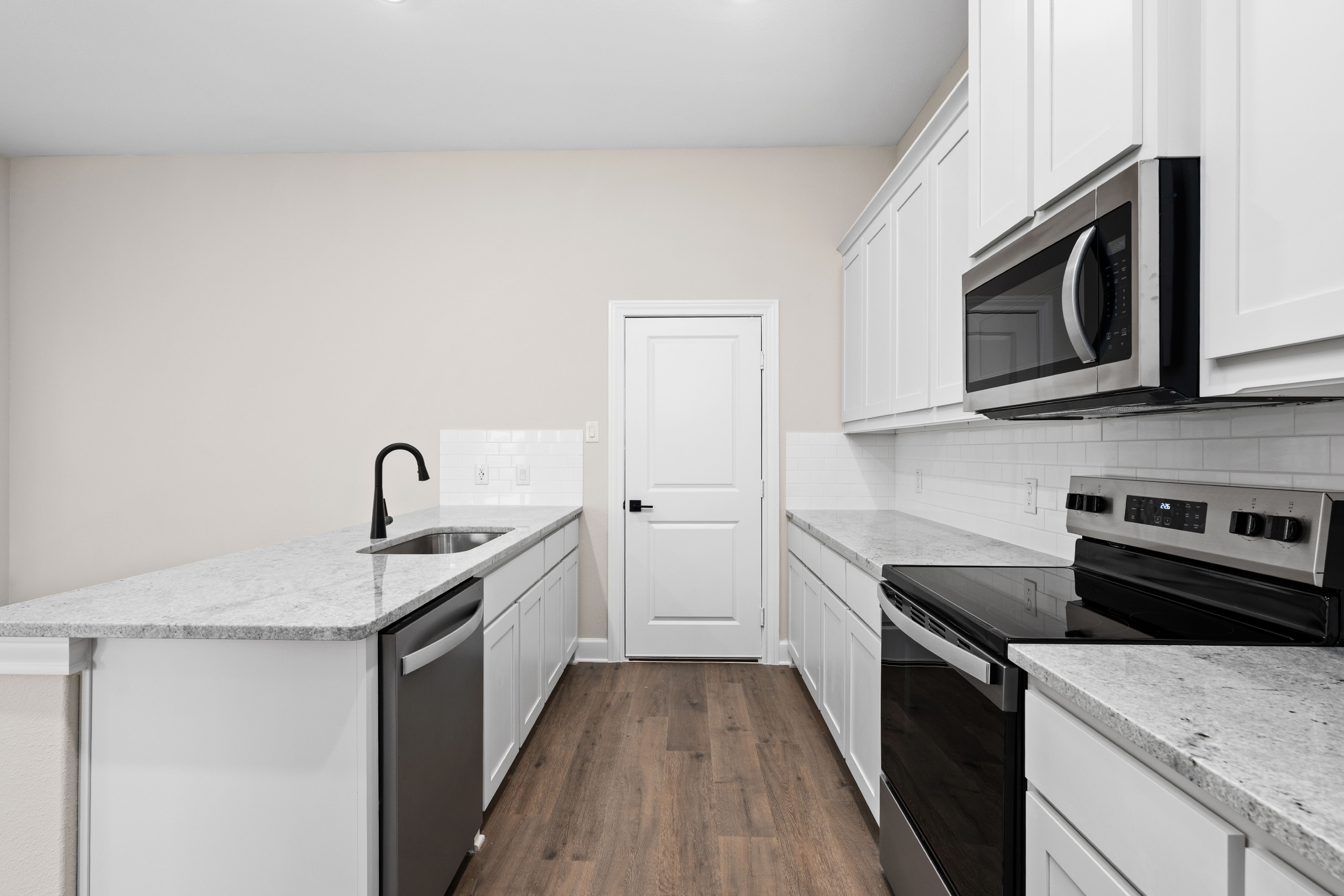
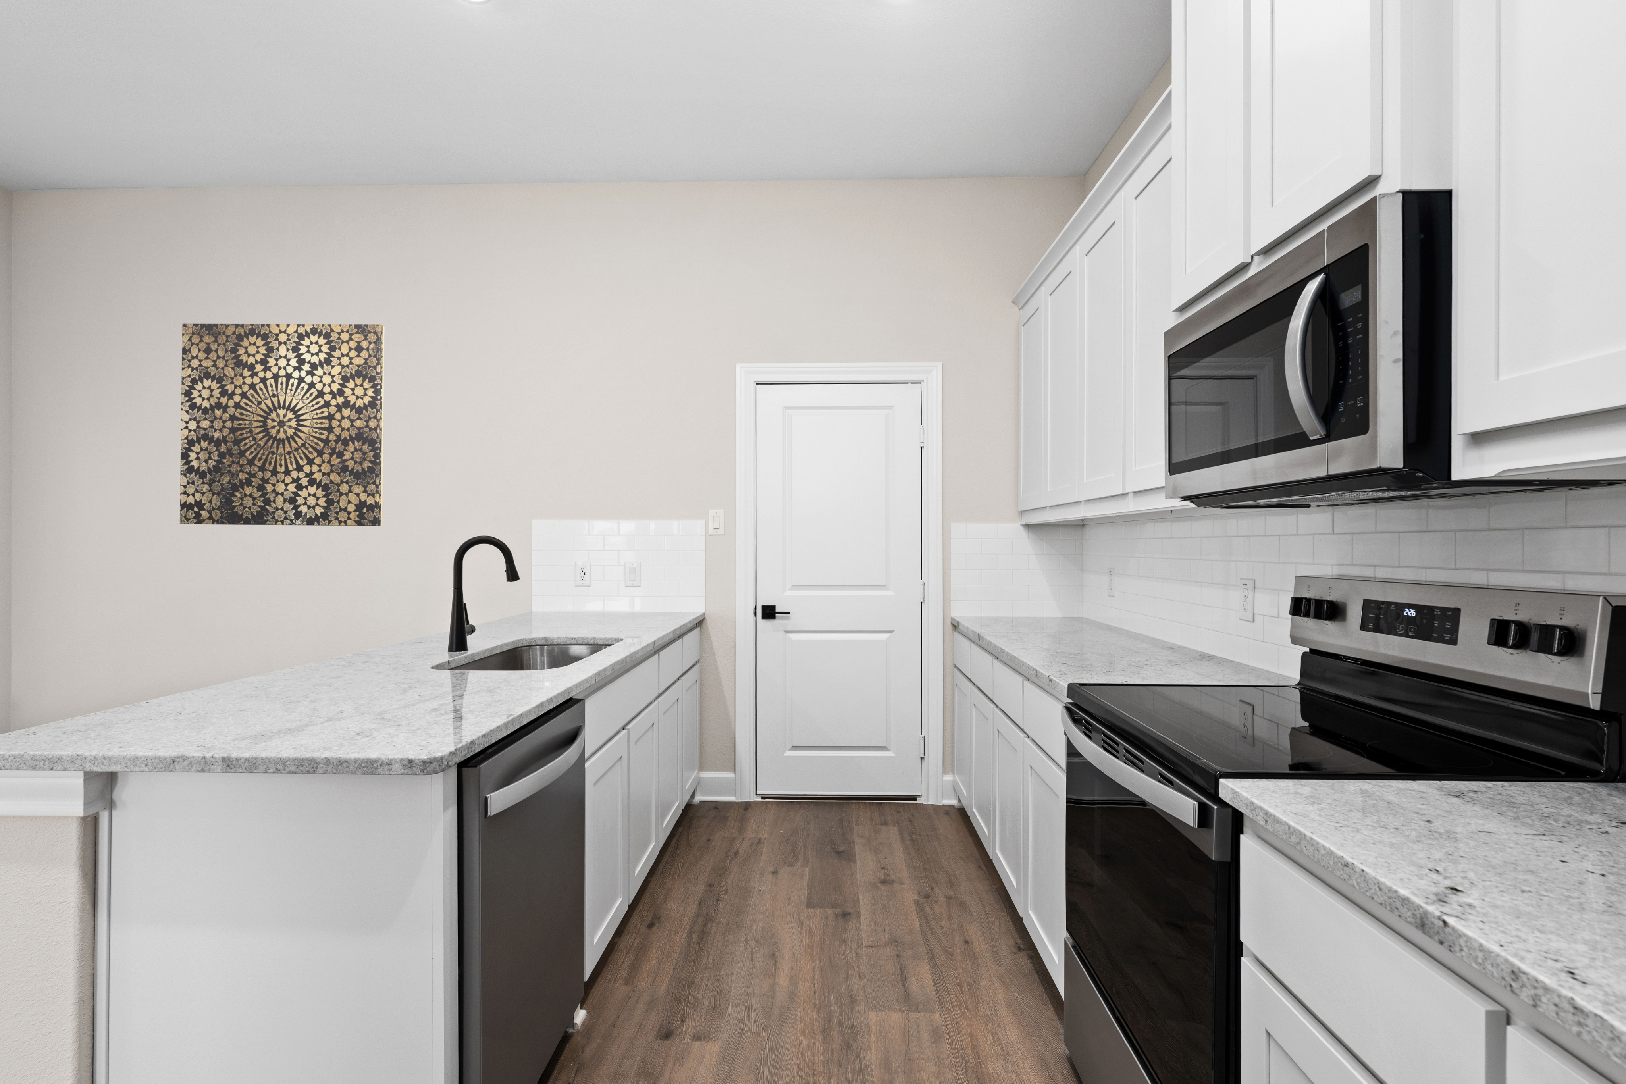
+ wall art (282, 425)
